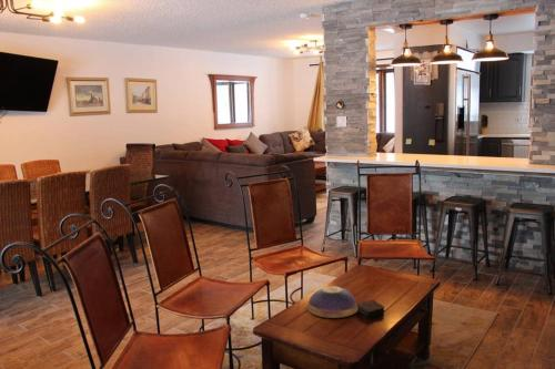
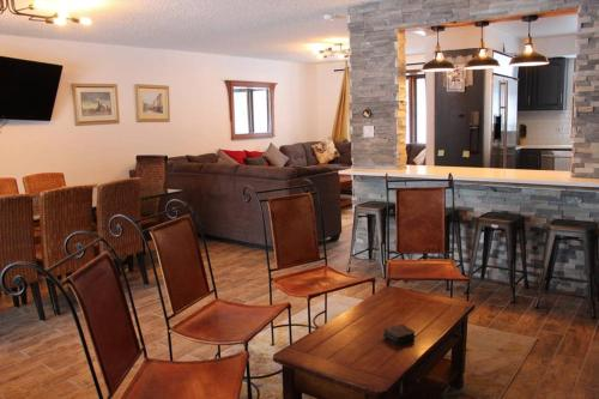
- decorative bowl (332, 297)
